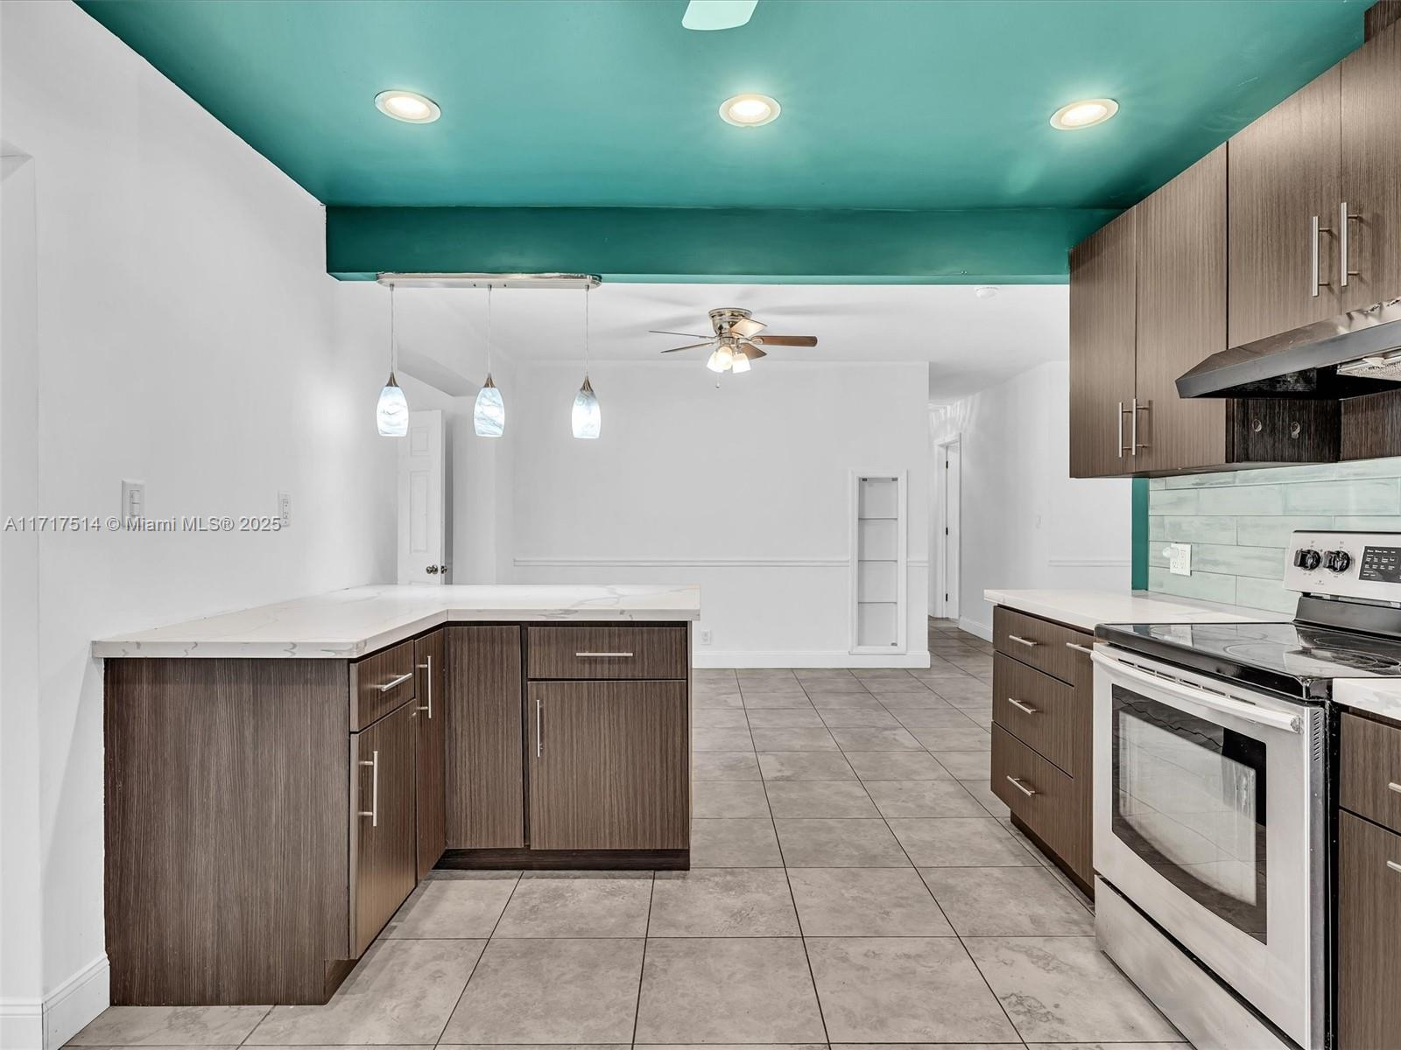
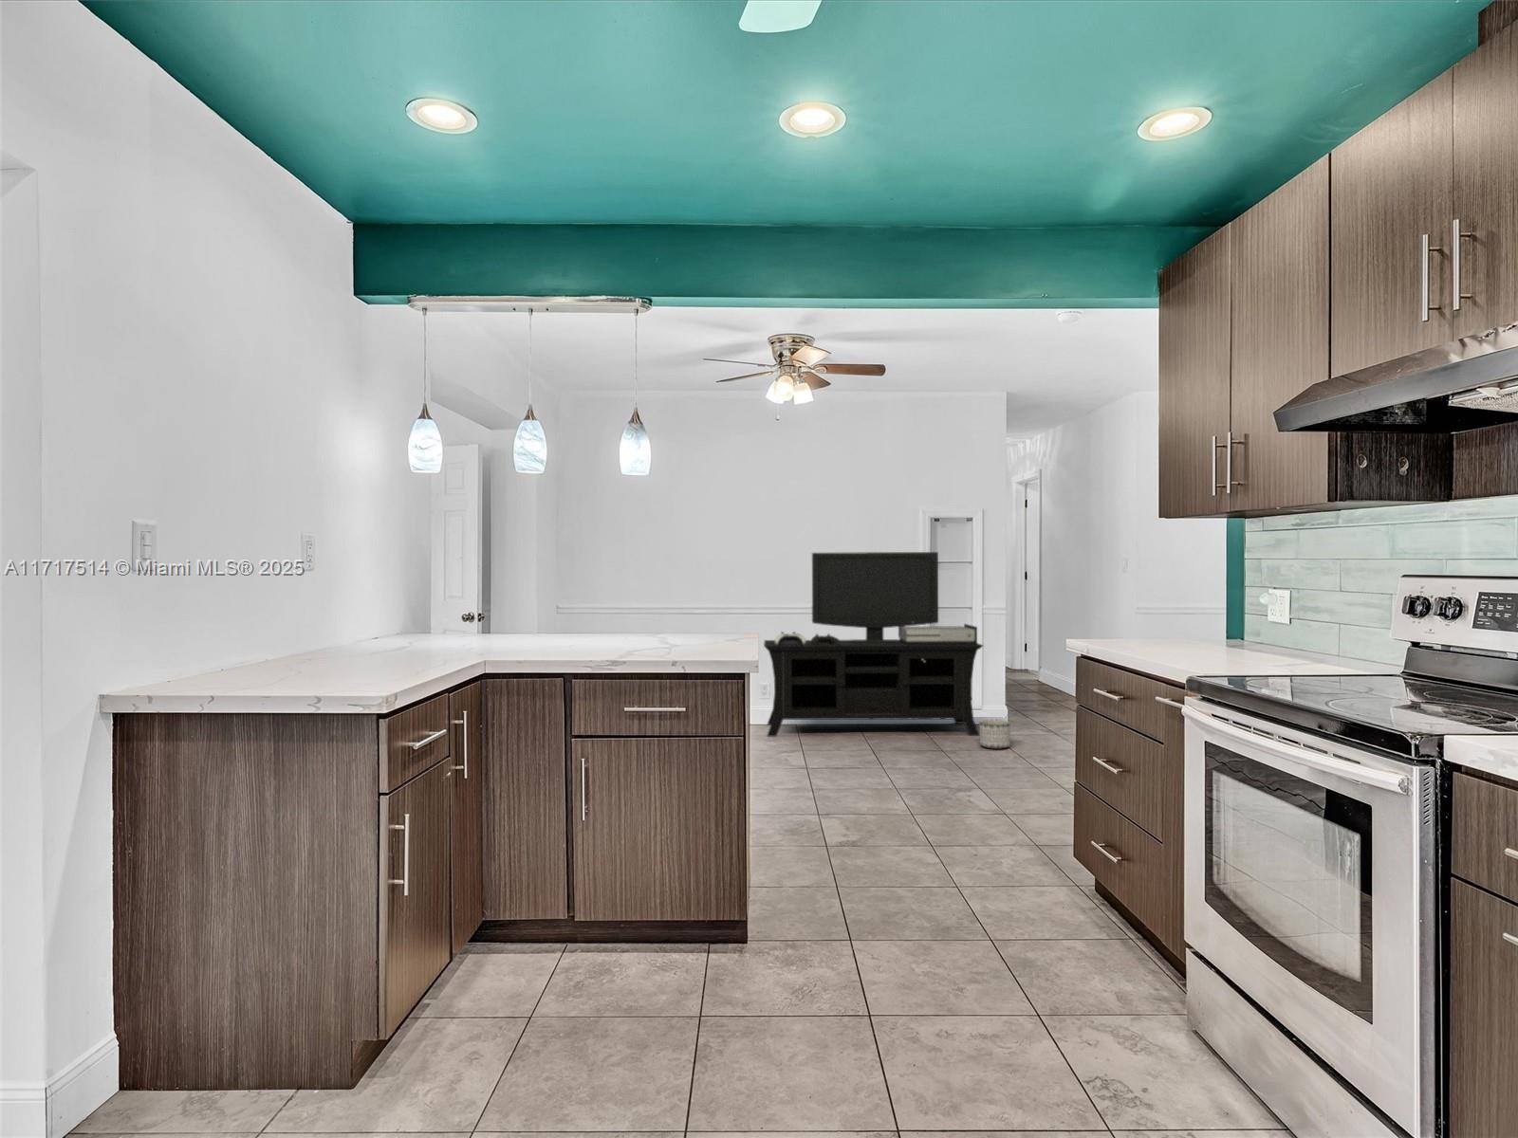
+ planter (994, 734)
+ media console (869, 641)
